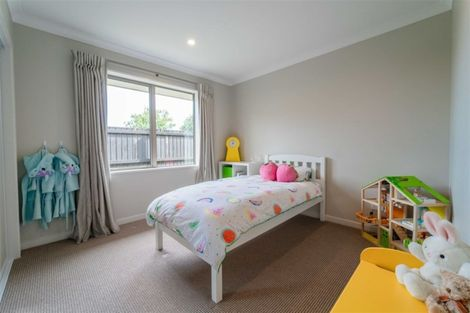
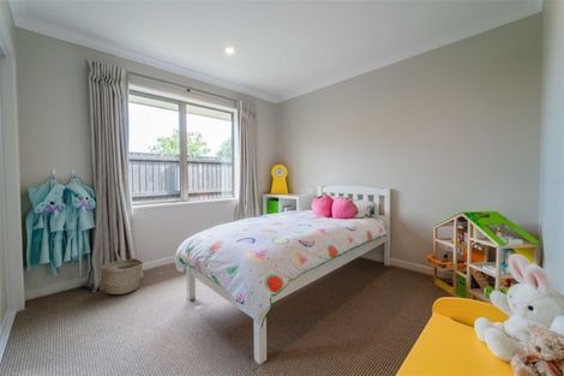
+ basket (122, 274)
